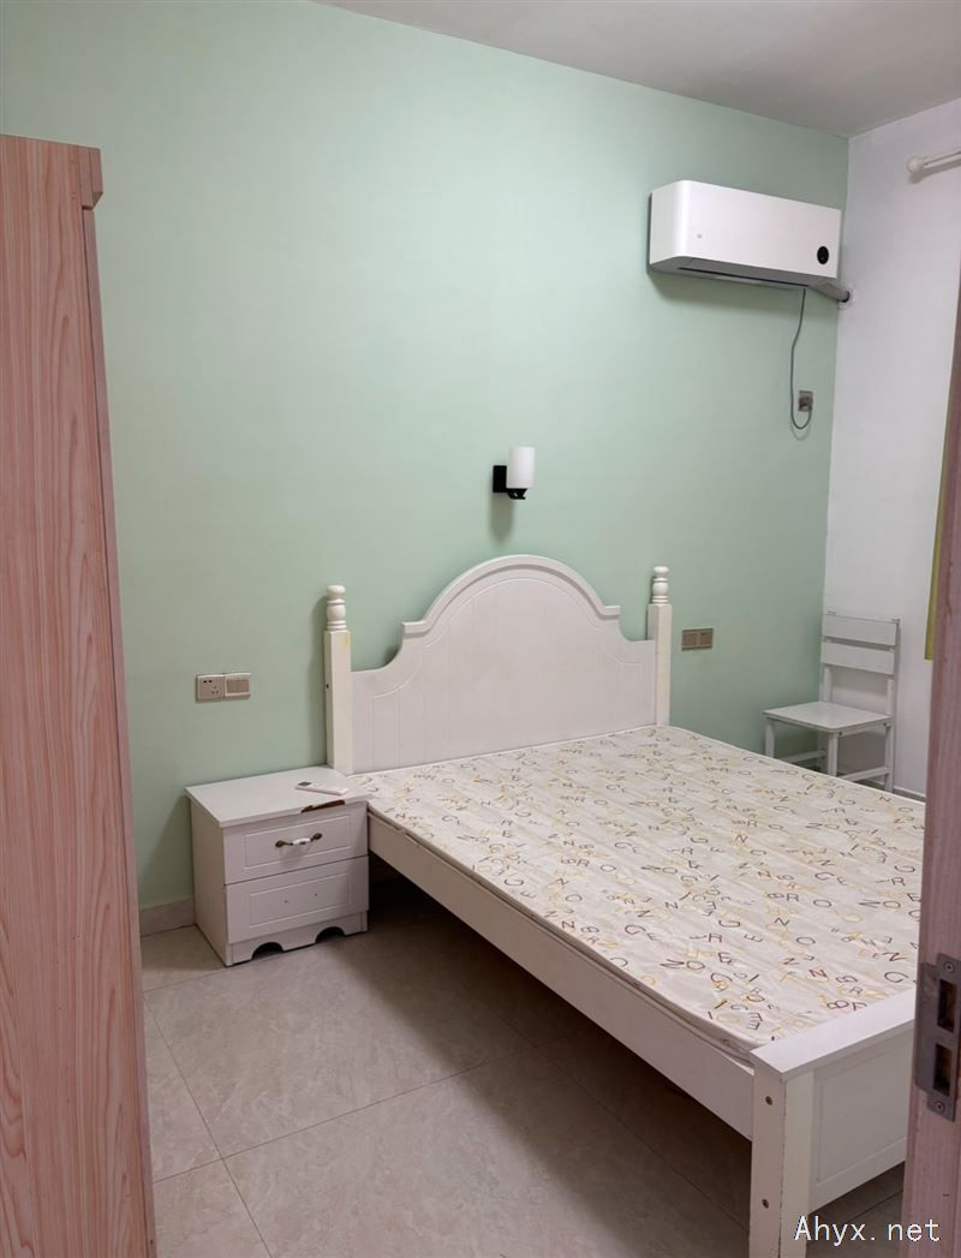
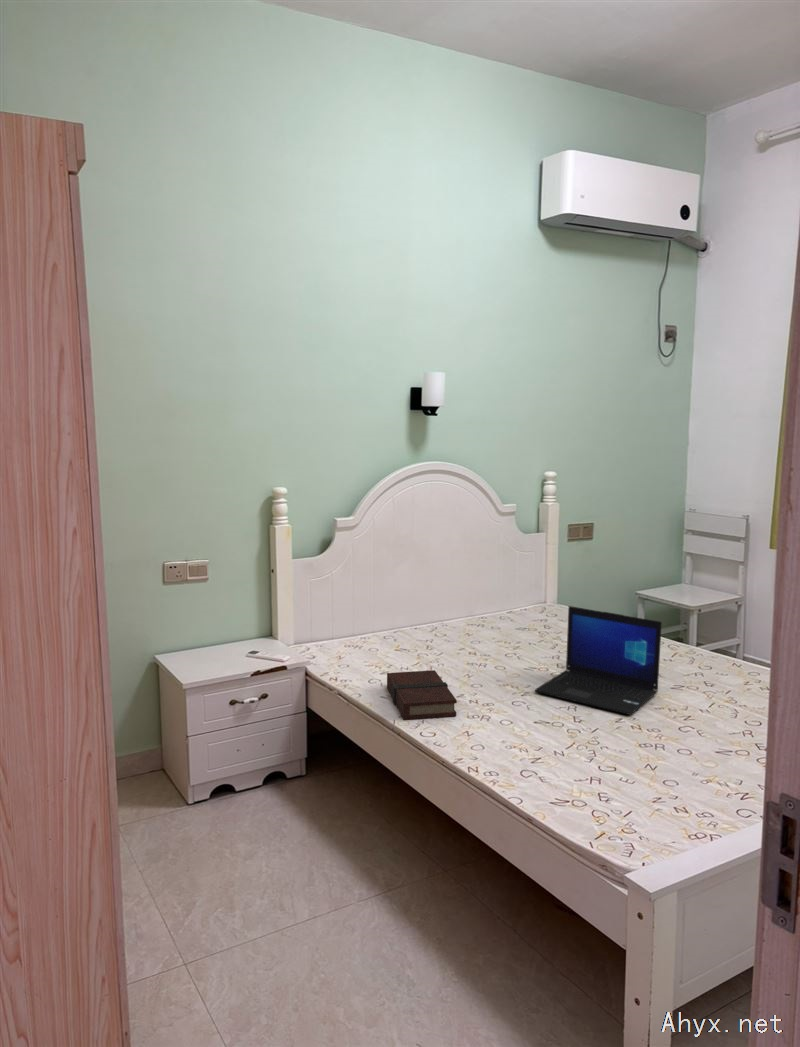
+ laptop (598, 657)
+ book (420, 693)
